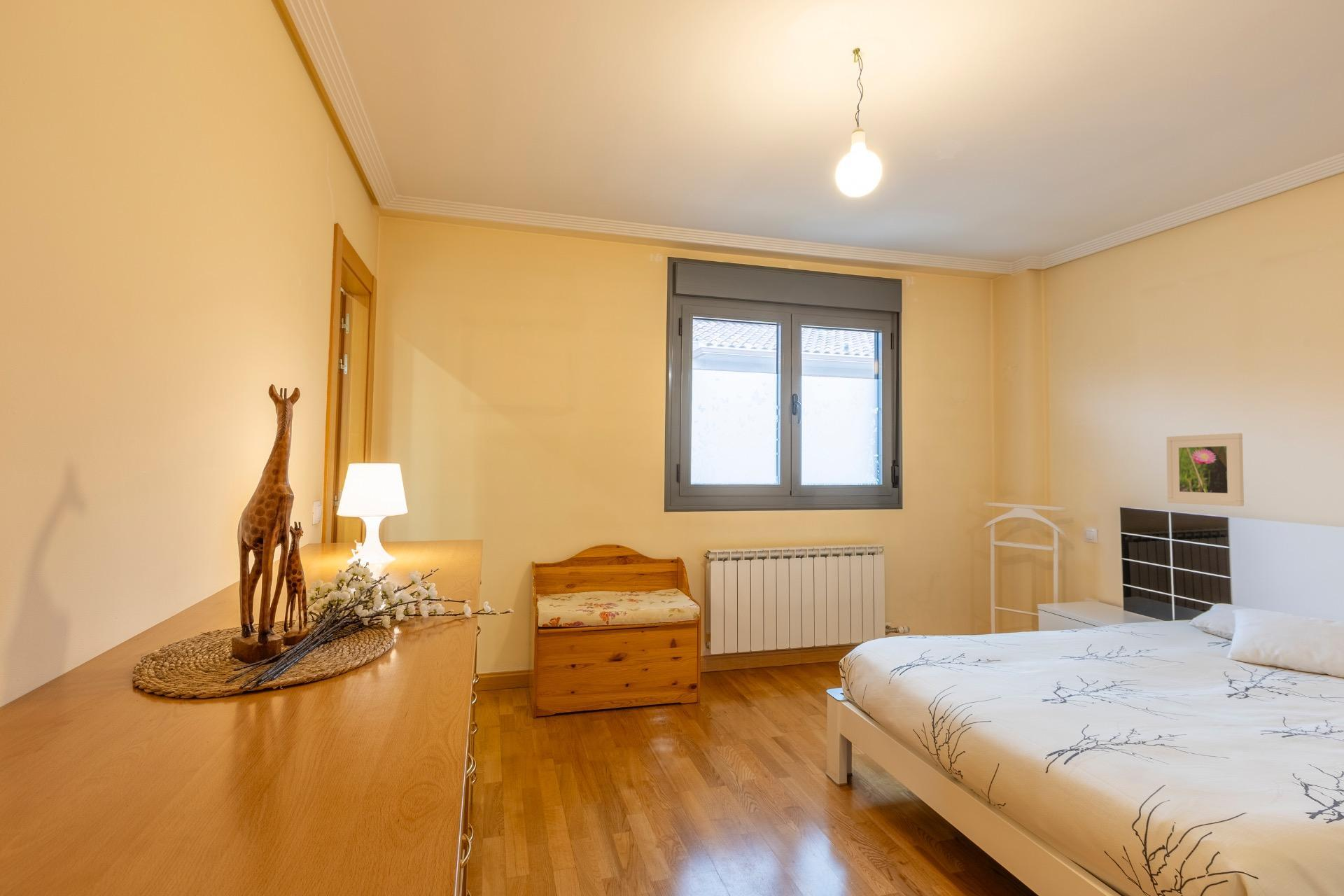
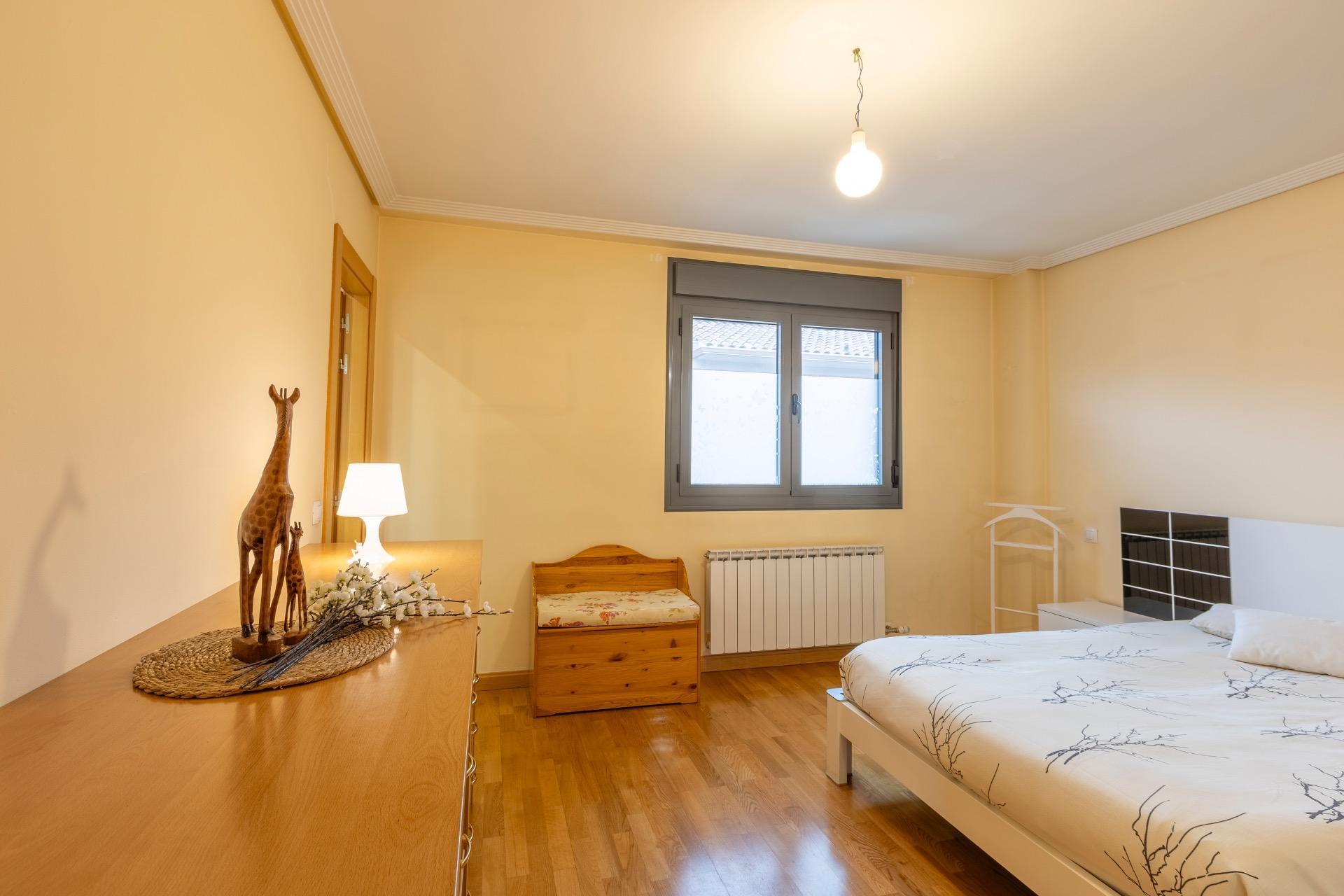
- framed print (1203, 469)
